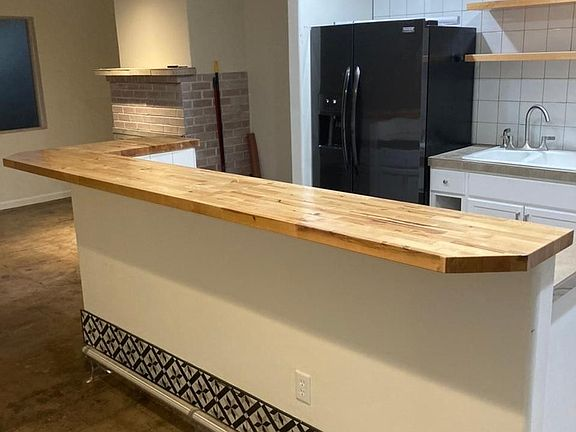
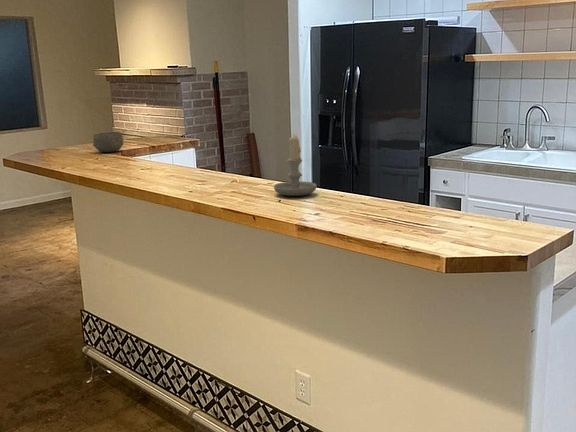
+ bowl (108, 141)
+ candle (294, 164)
